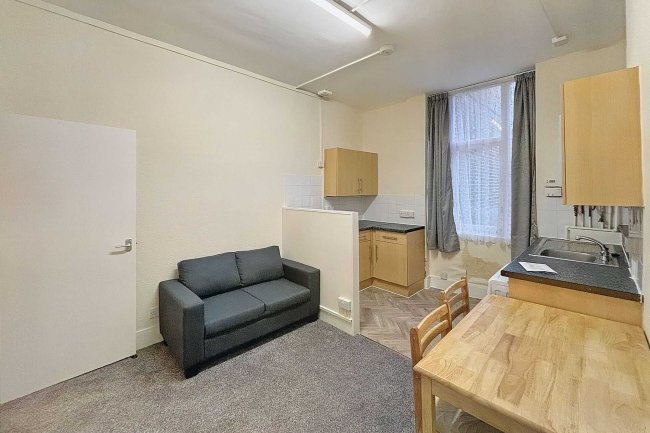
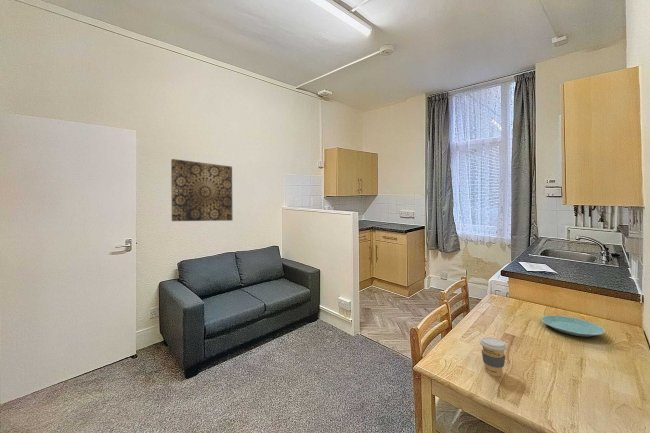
+ plate (571, 326)
+ coffee cup (493, 357)
+ wall art (203, 192)
